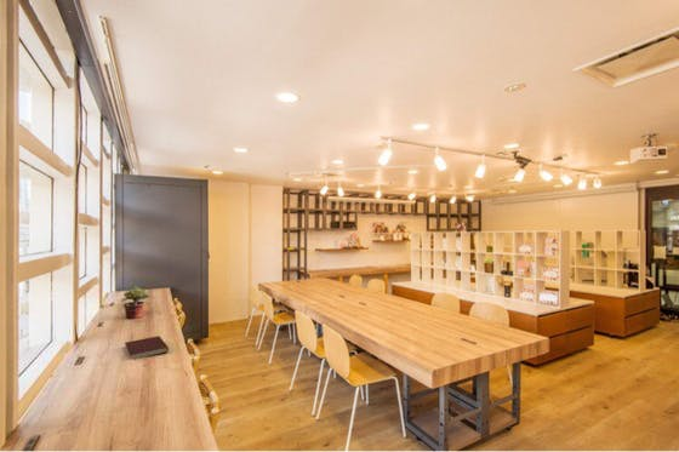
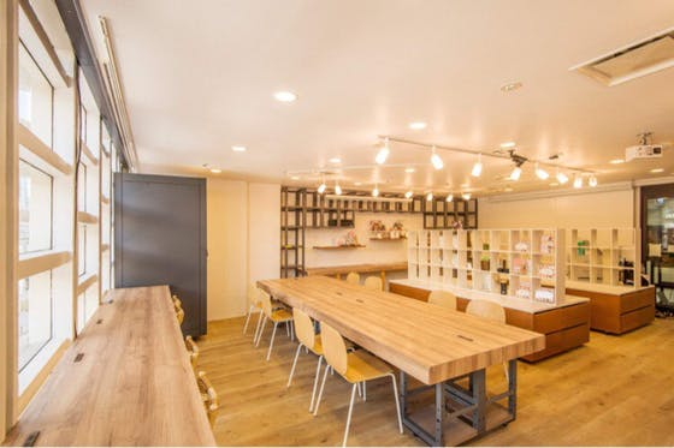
- potted plant (136, 301)
- notebook (146, 347)
